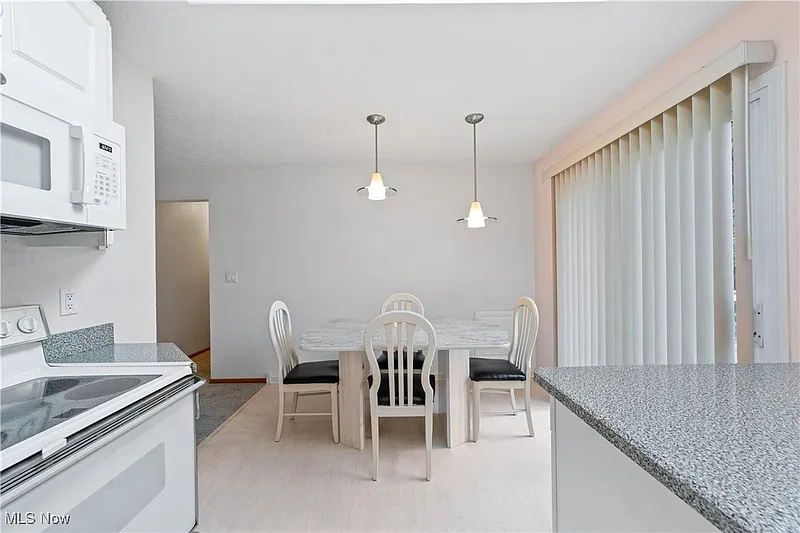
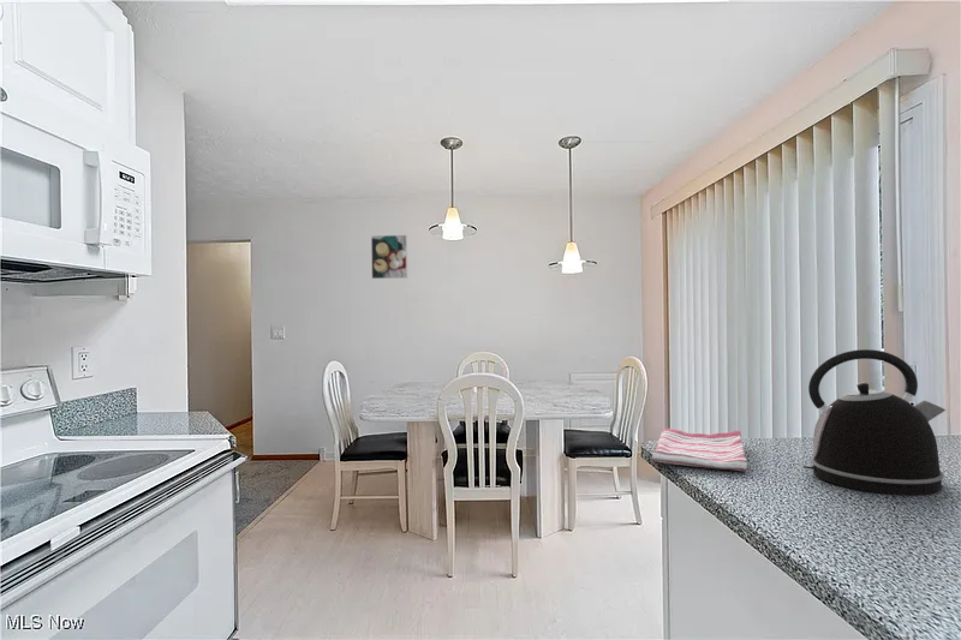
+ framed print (389, 257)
+ kettle (871, 413)
+ dish towel (699, 445)
